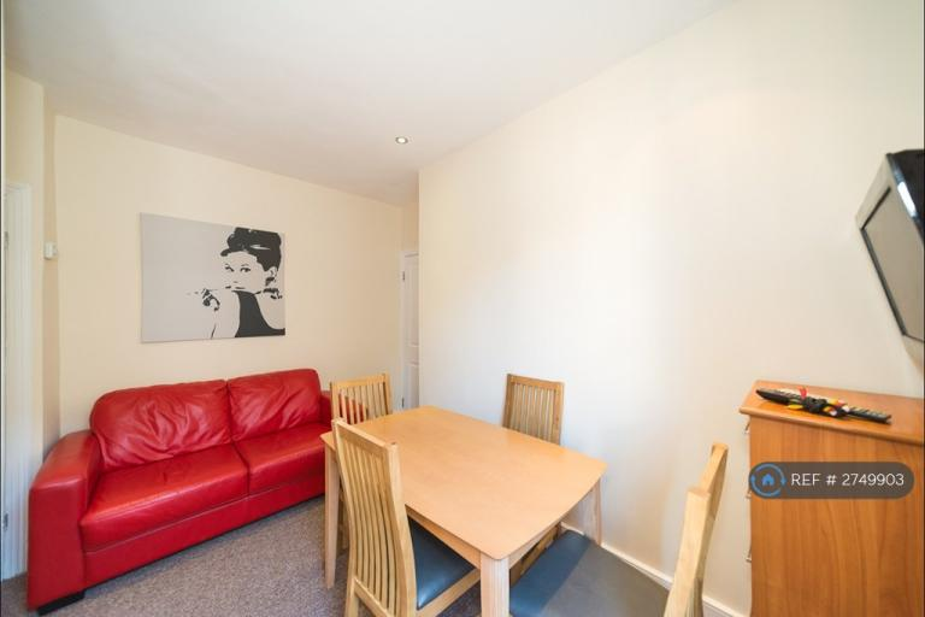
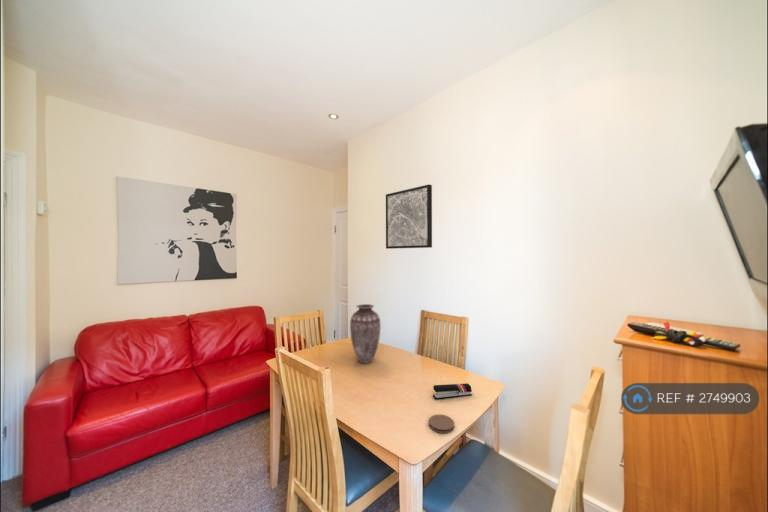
+ vase (365, 333)
+ stapler (452, 390)
+ coaster (441, 423)
+ wall art (407, 219)
